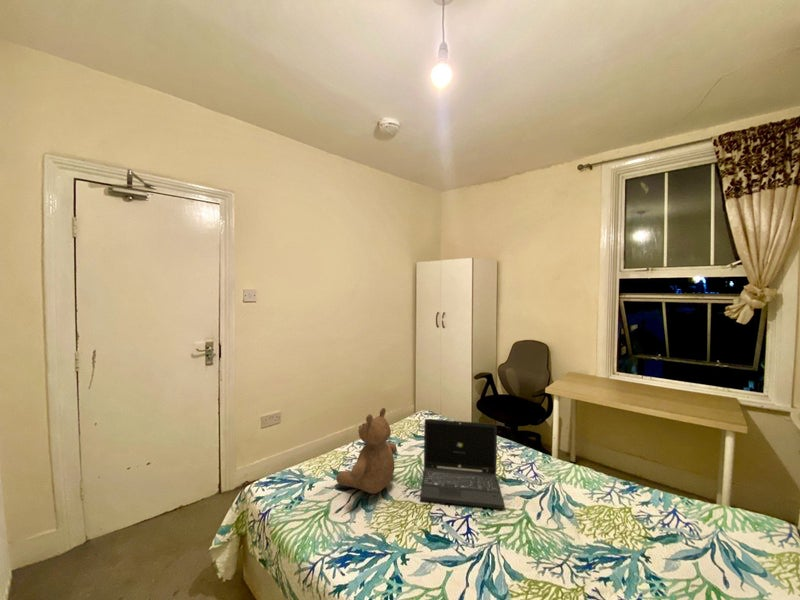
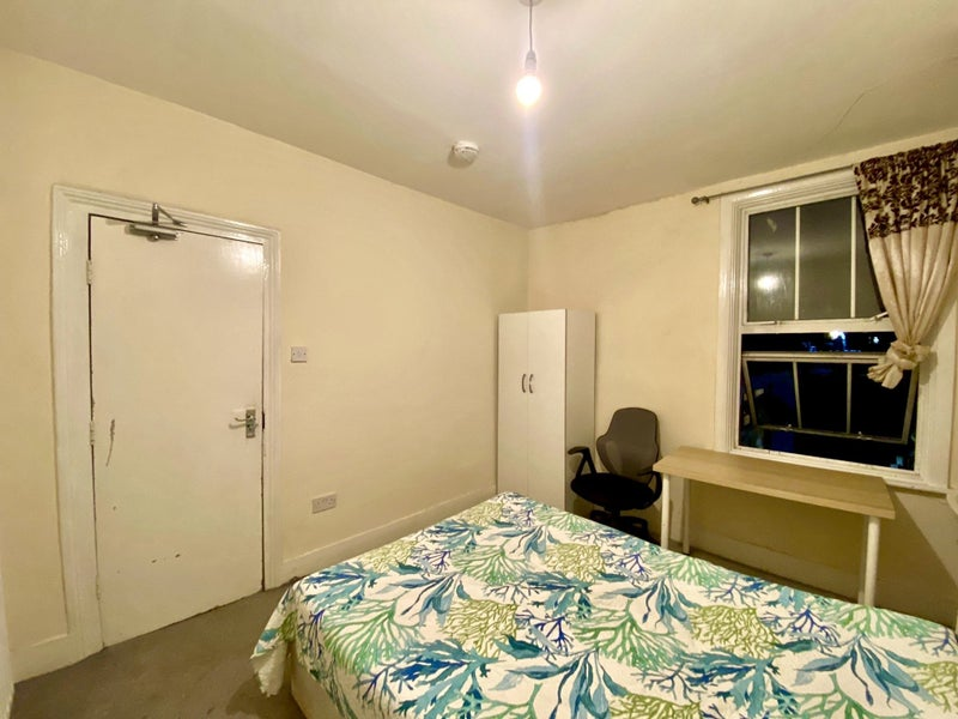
- laptop (460, 460)
- teddy bear (366, 446)
